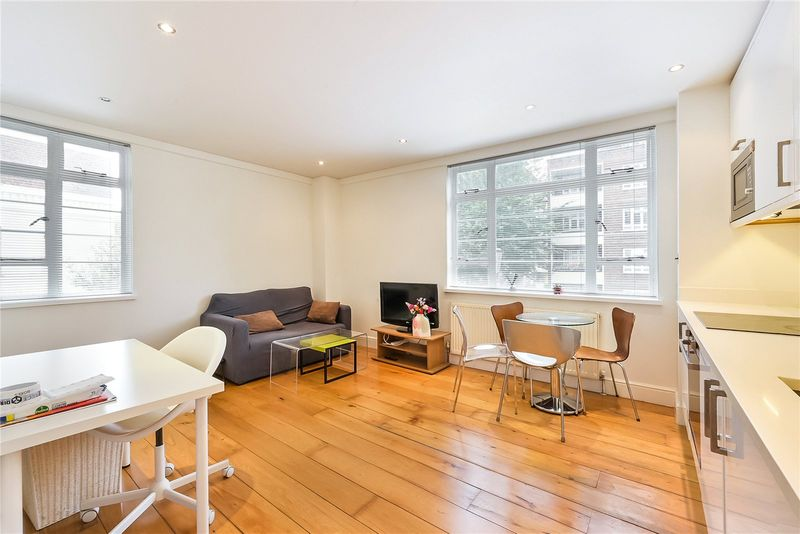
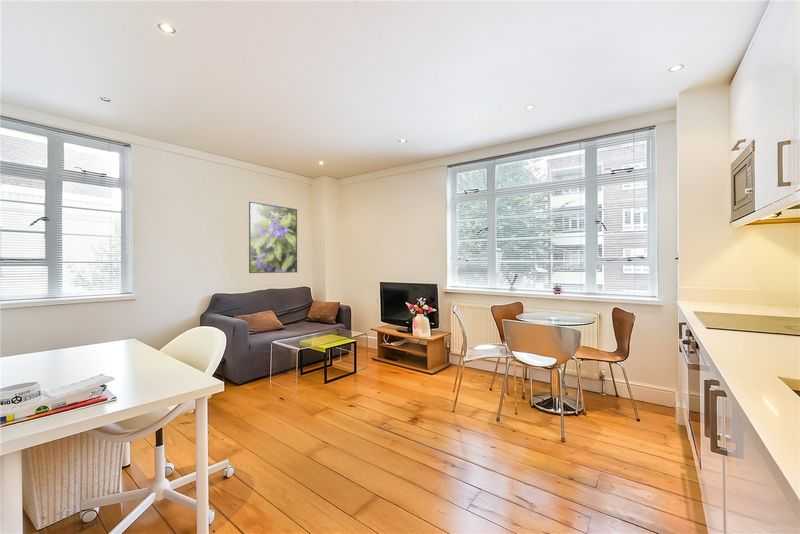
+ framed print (274, 239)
